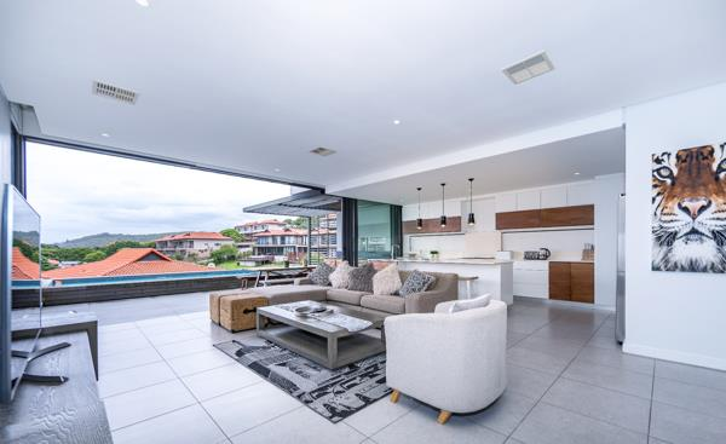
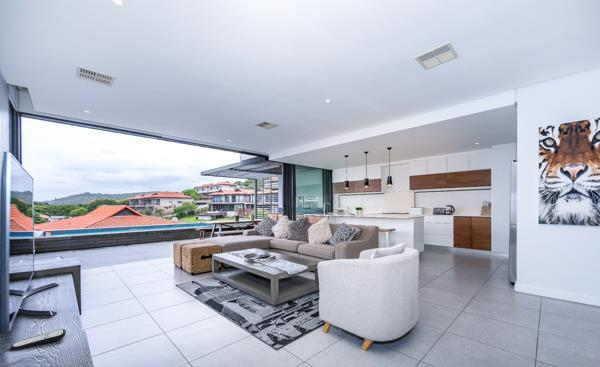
+ remote control (39, 339)
